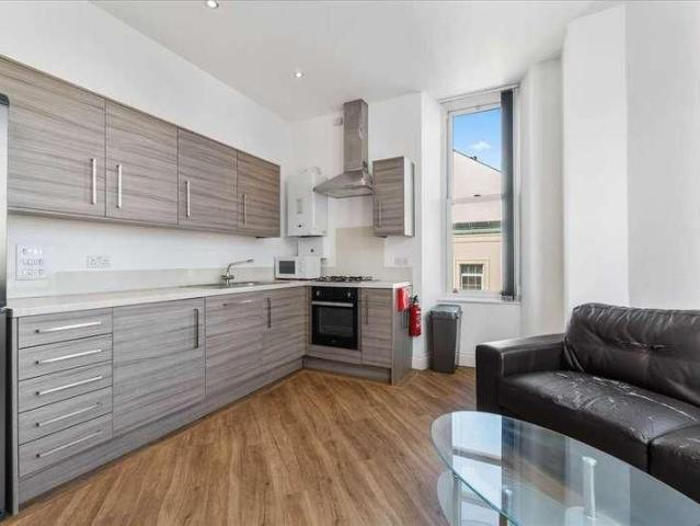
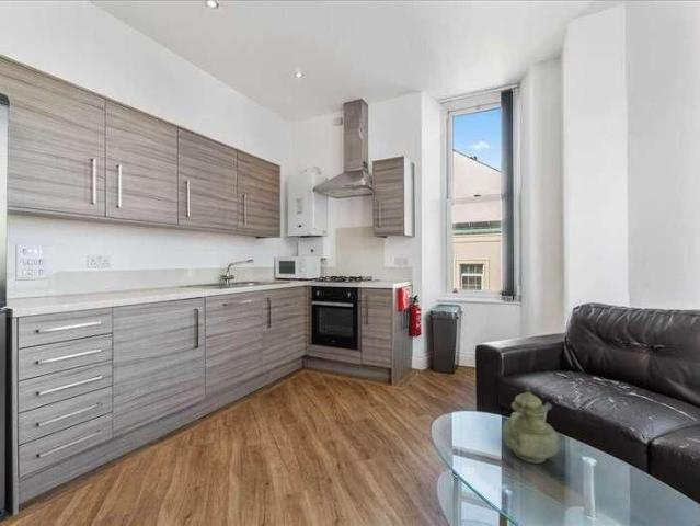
+ teapot (531, 418)
